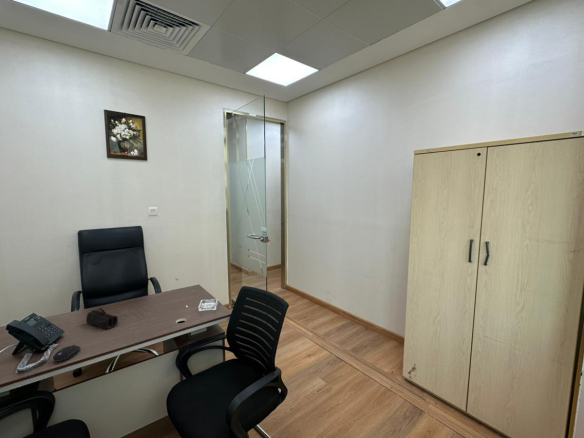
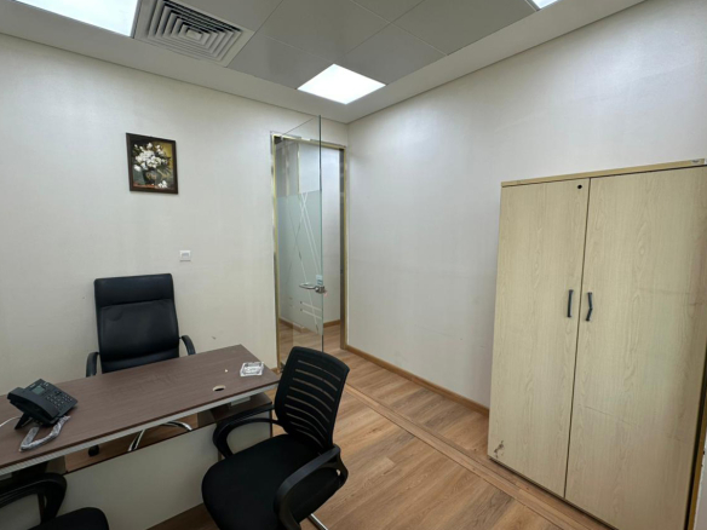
- computer mouse (67, 351)
- pencil case (101, 316)
